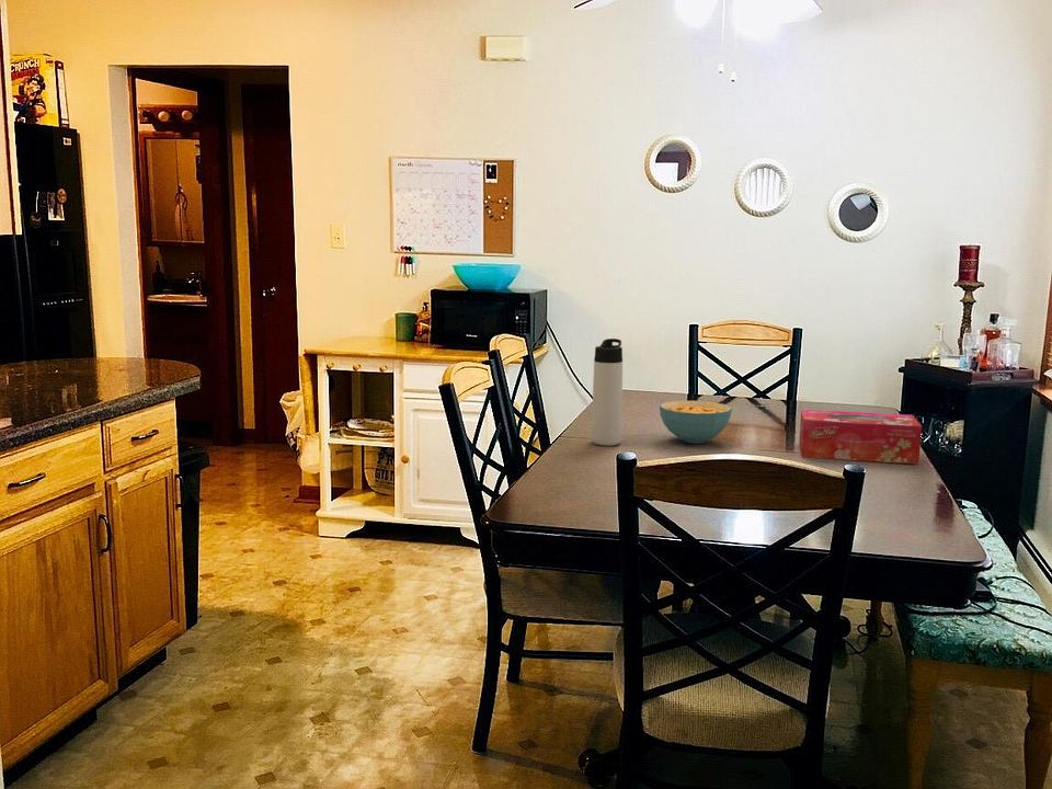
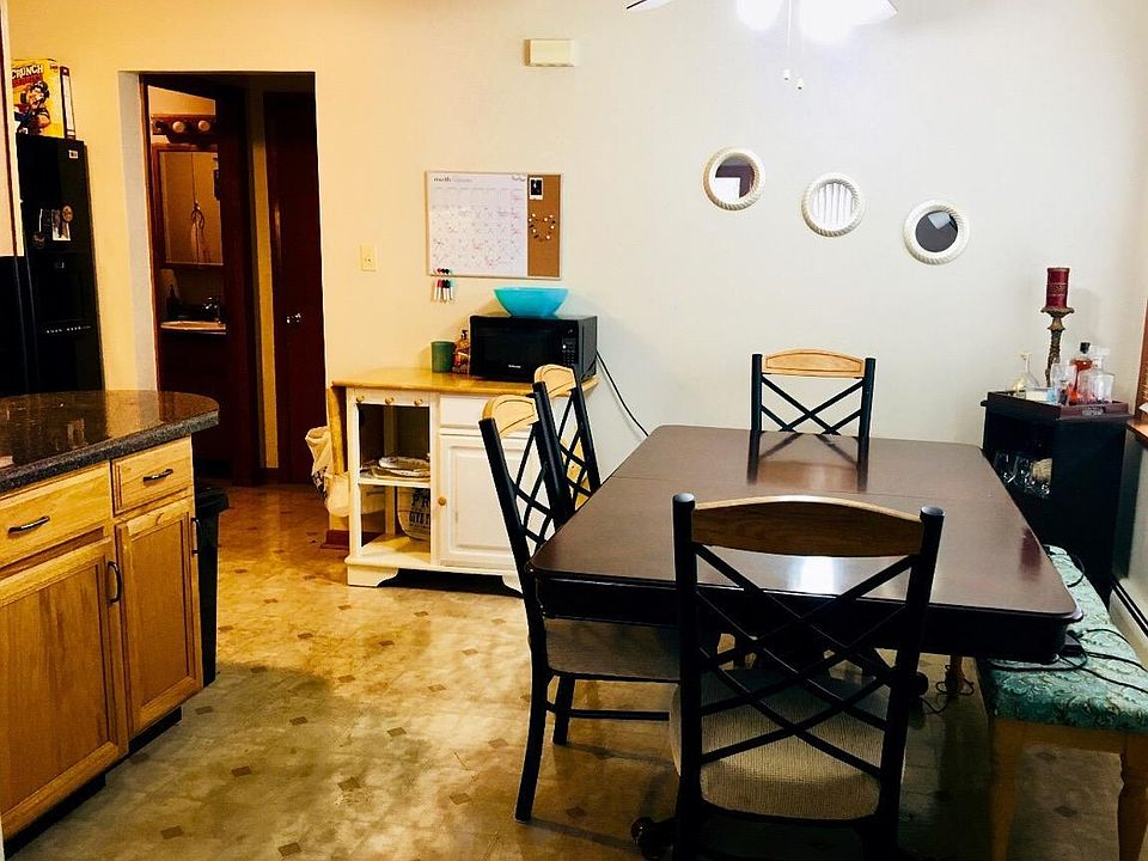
- cereal bowl (695, 423)
- thermos bottle (608, 391)
- tissue box (857, 435)
